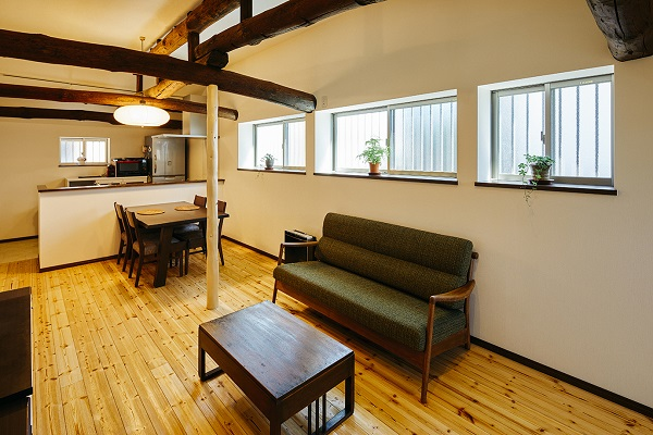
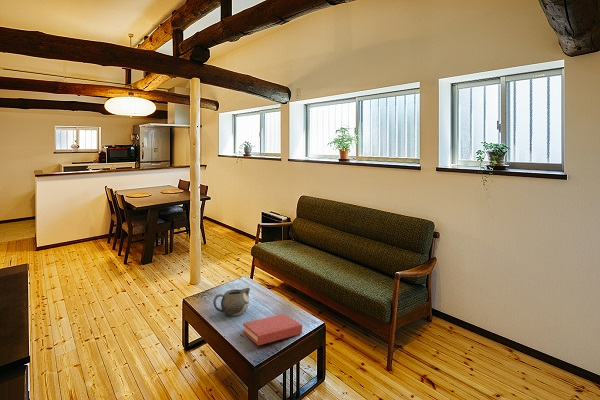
+ hardback book (272, 328)
+ teapot (232, 301)
